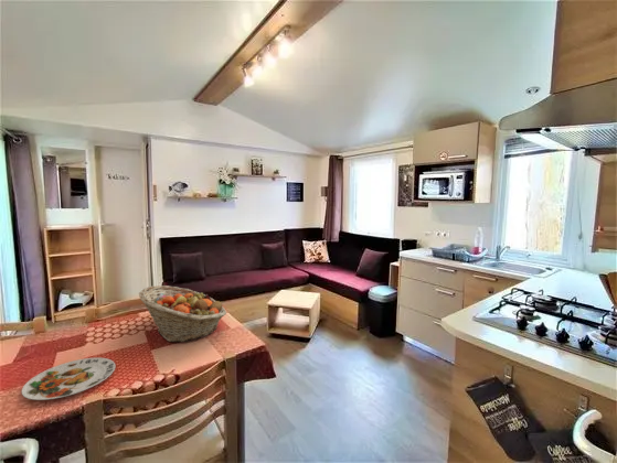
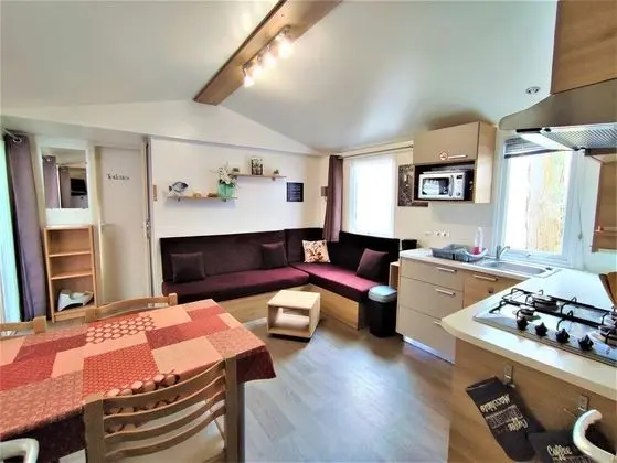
- fruit basket (183, 308)
- plate (72, 377)
